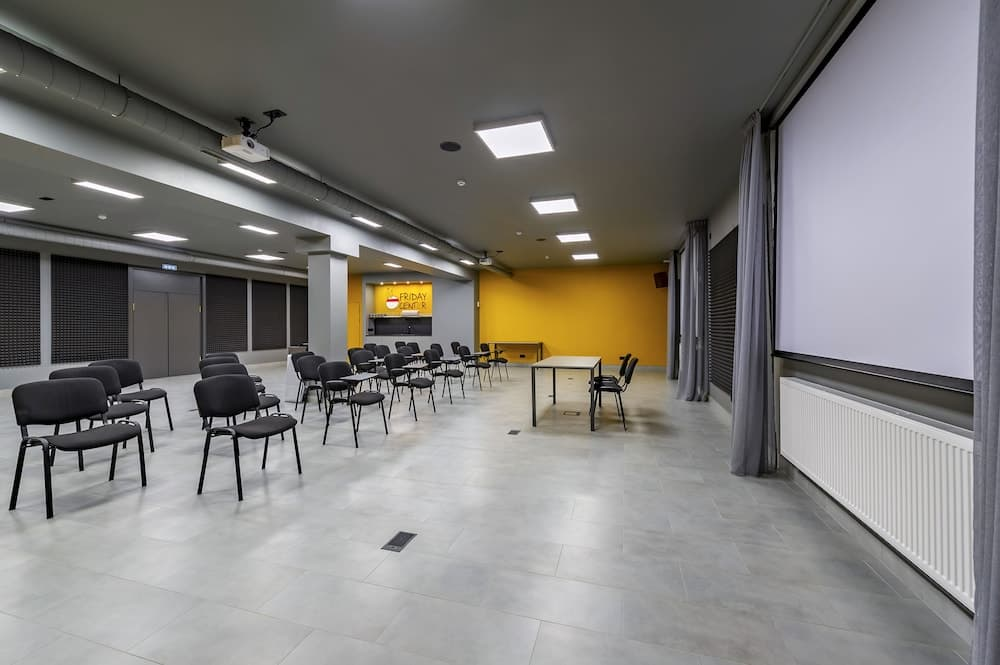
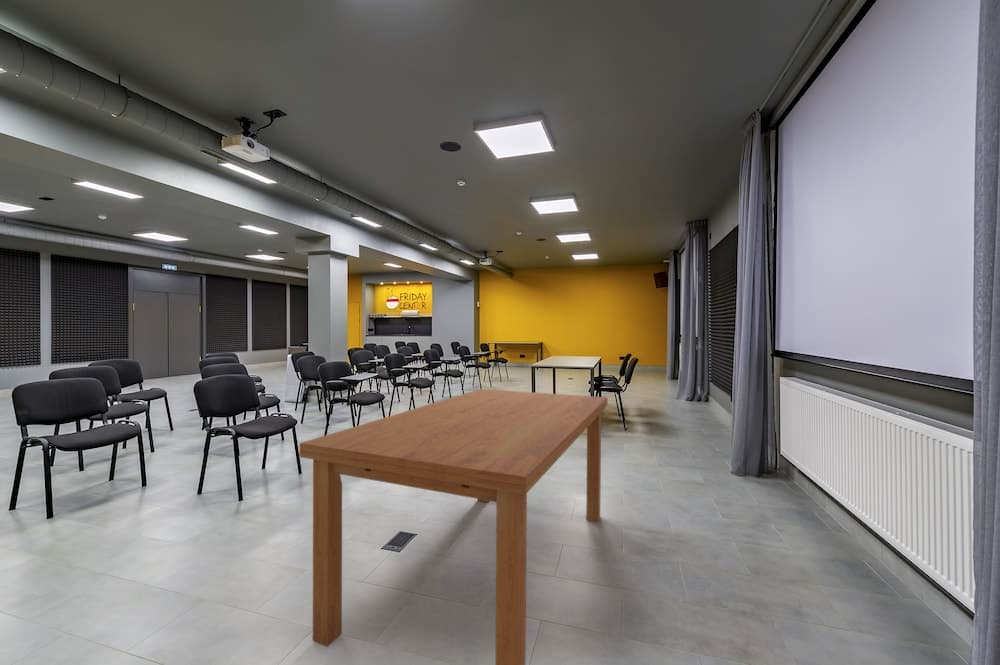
+ dining table (492, 489)
